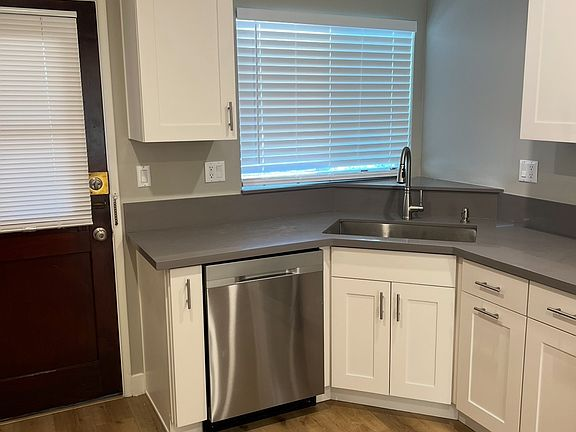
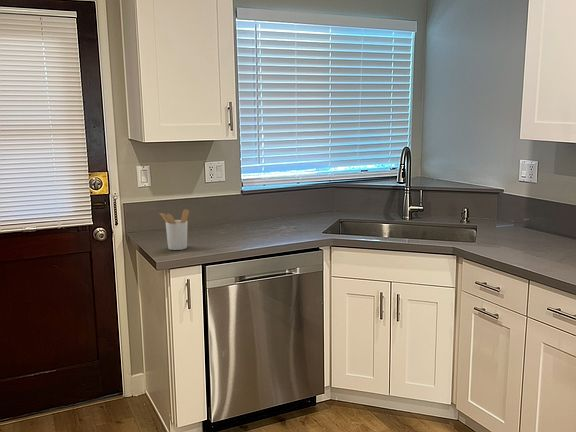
+ utensil holder (173, 229)
